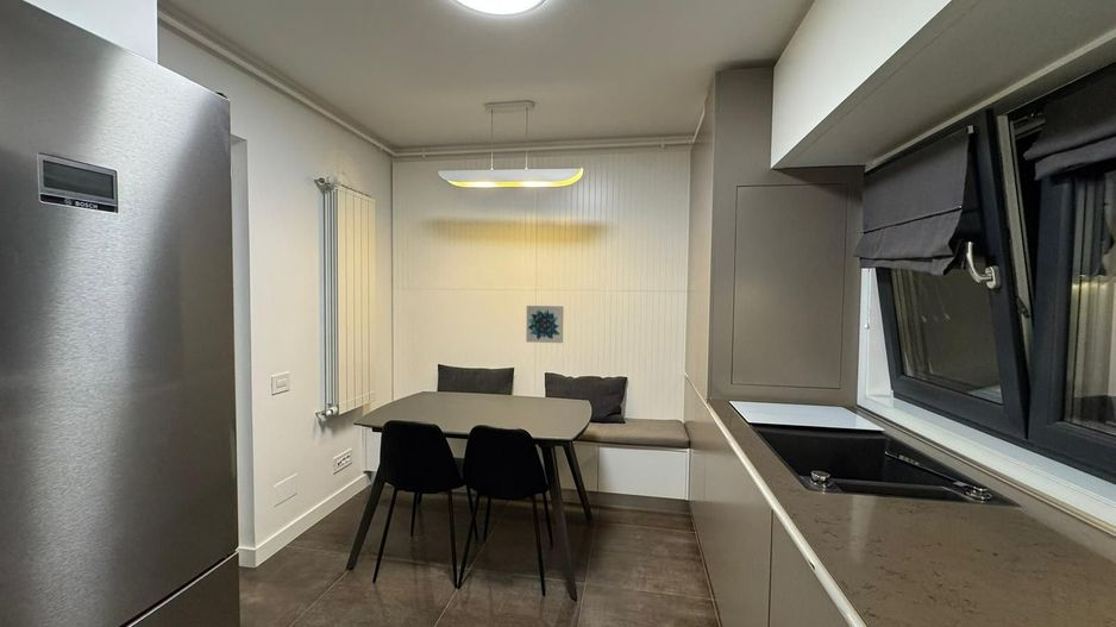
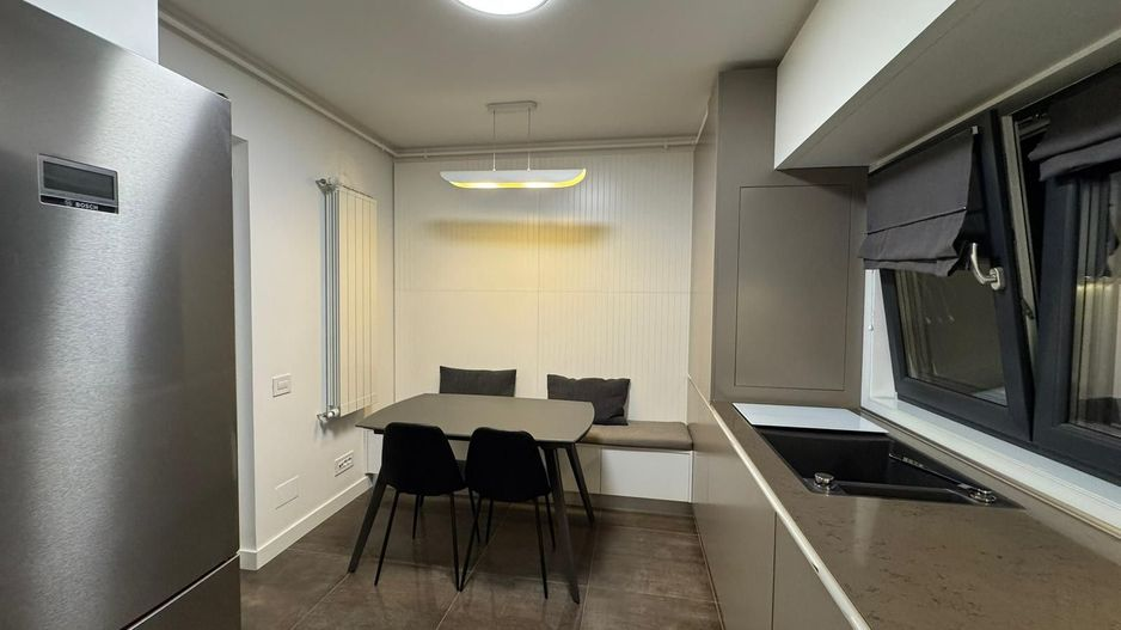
- wall art (544, 324)
